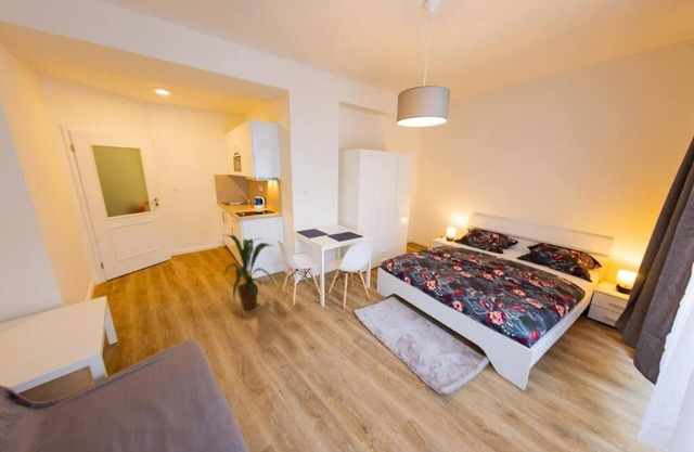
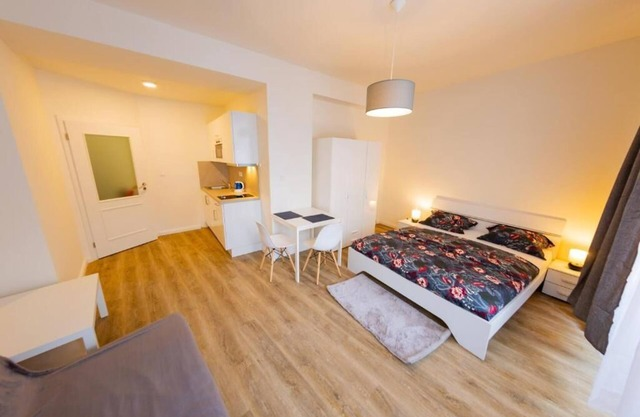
- house plant (252, 268)
